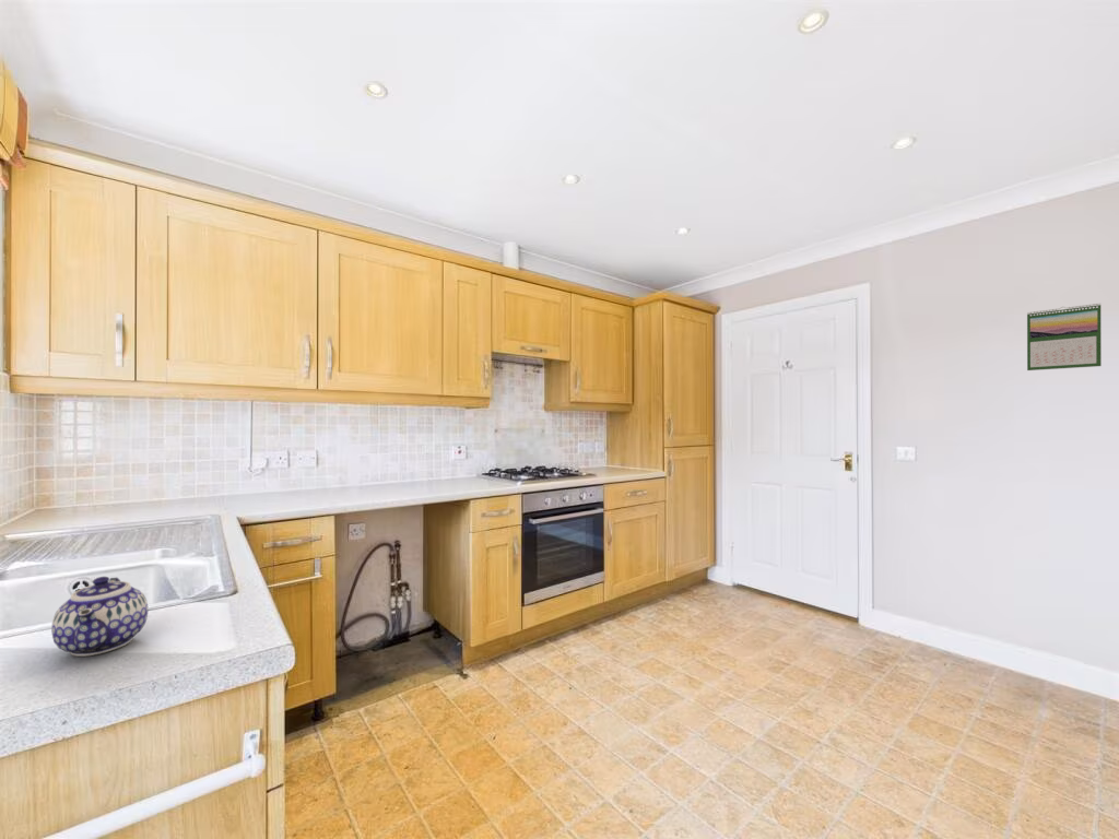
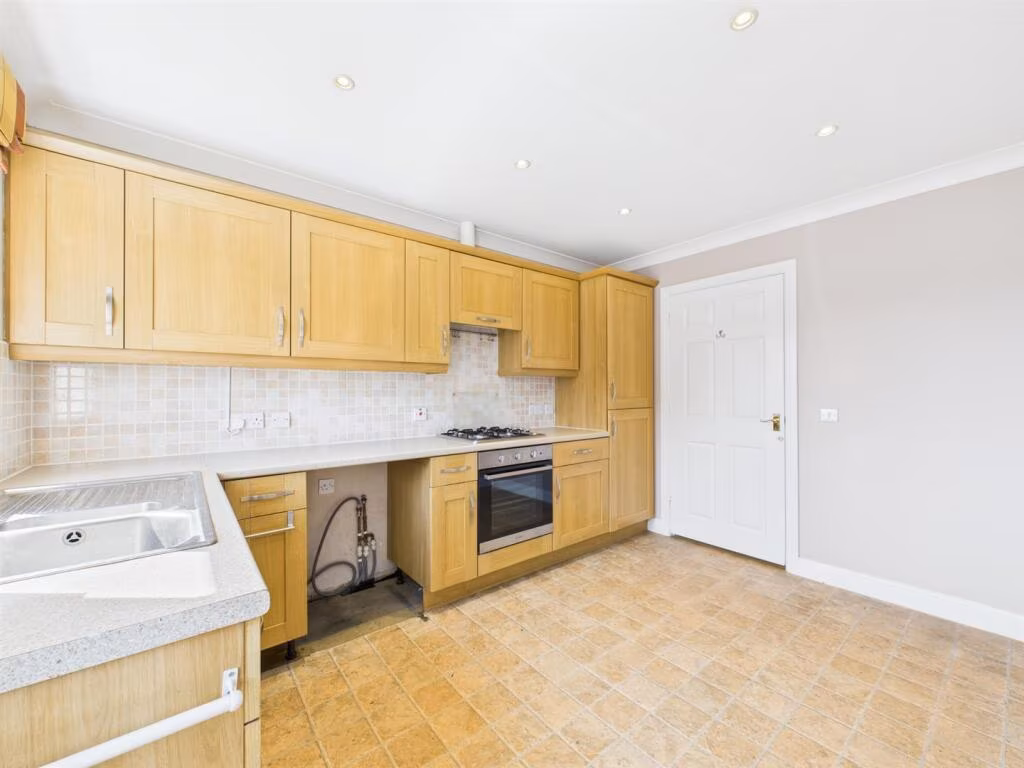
- calendar (1062, 338)
- teapot (102, 611)
